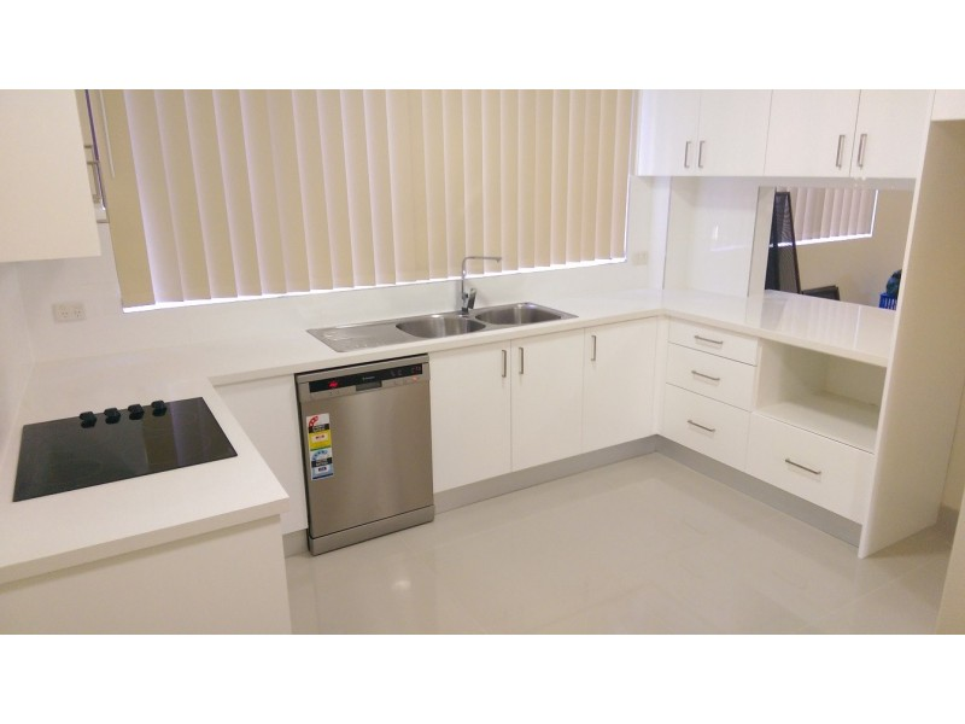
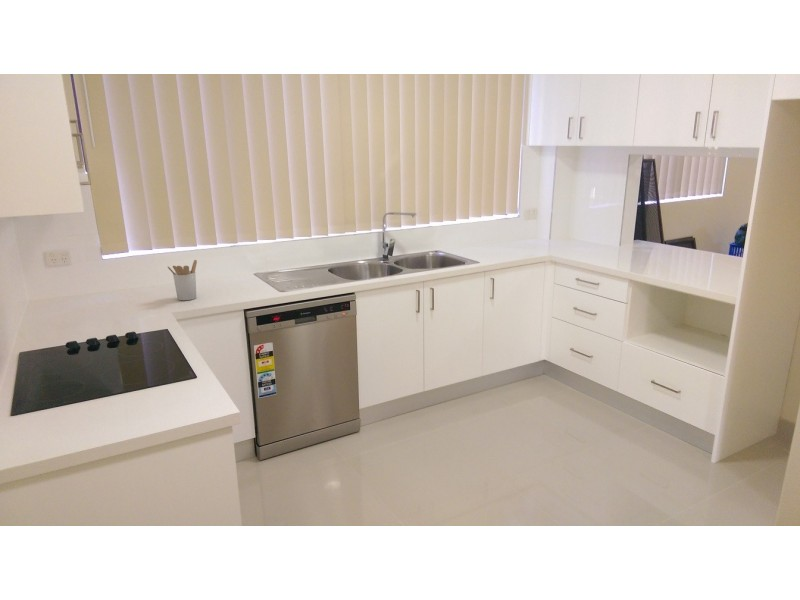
+ utensil holder (184, 280)
